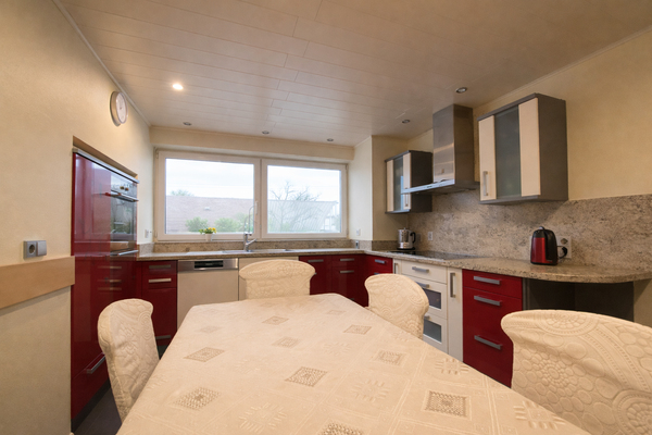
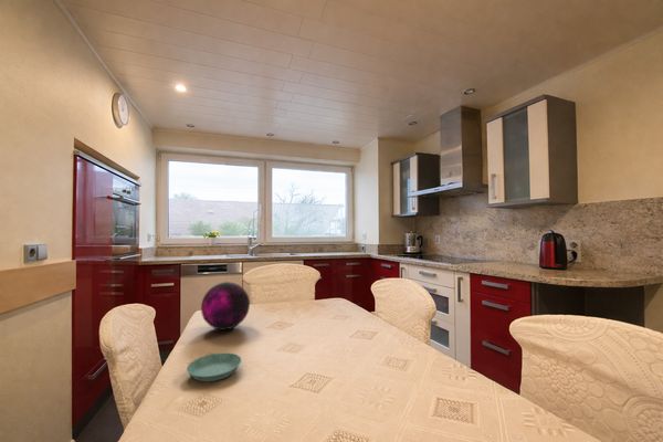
+ decorative orb (225, 305)
+ saucer (214, 367)
